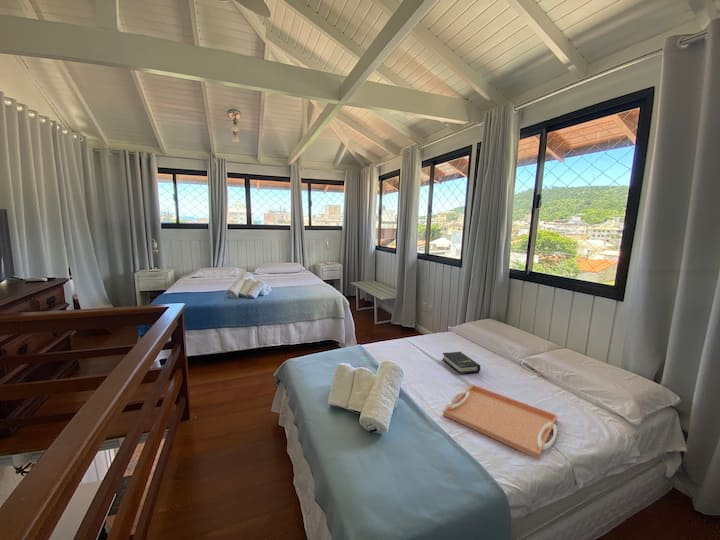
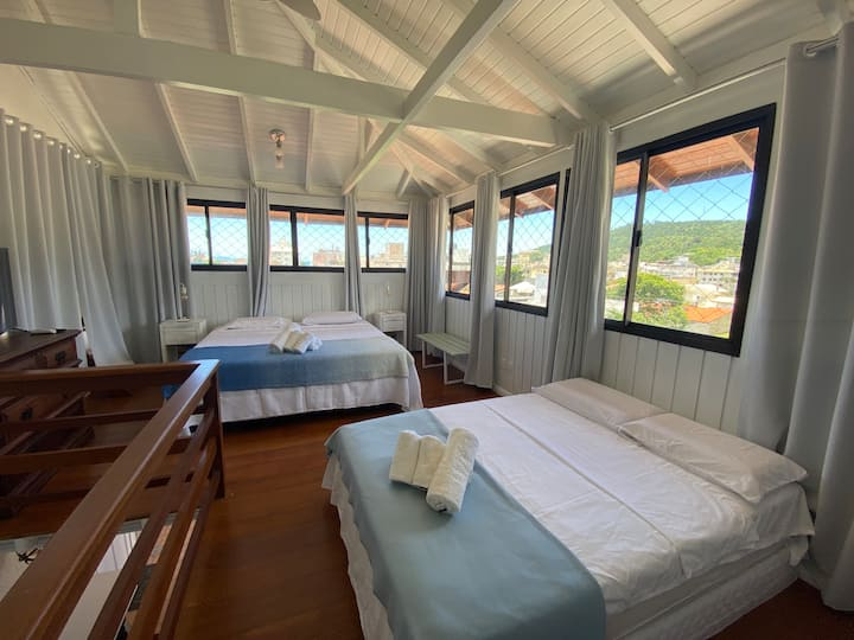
- hardback book (460, 362)
- serving tray (499, 415)
